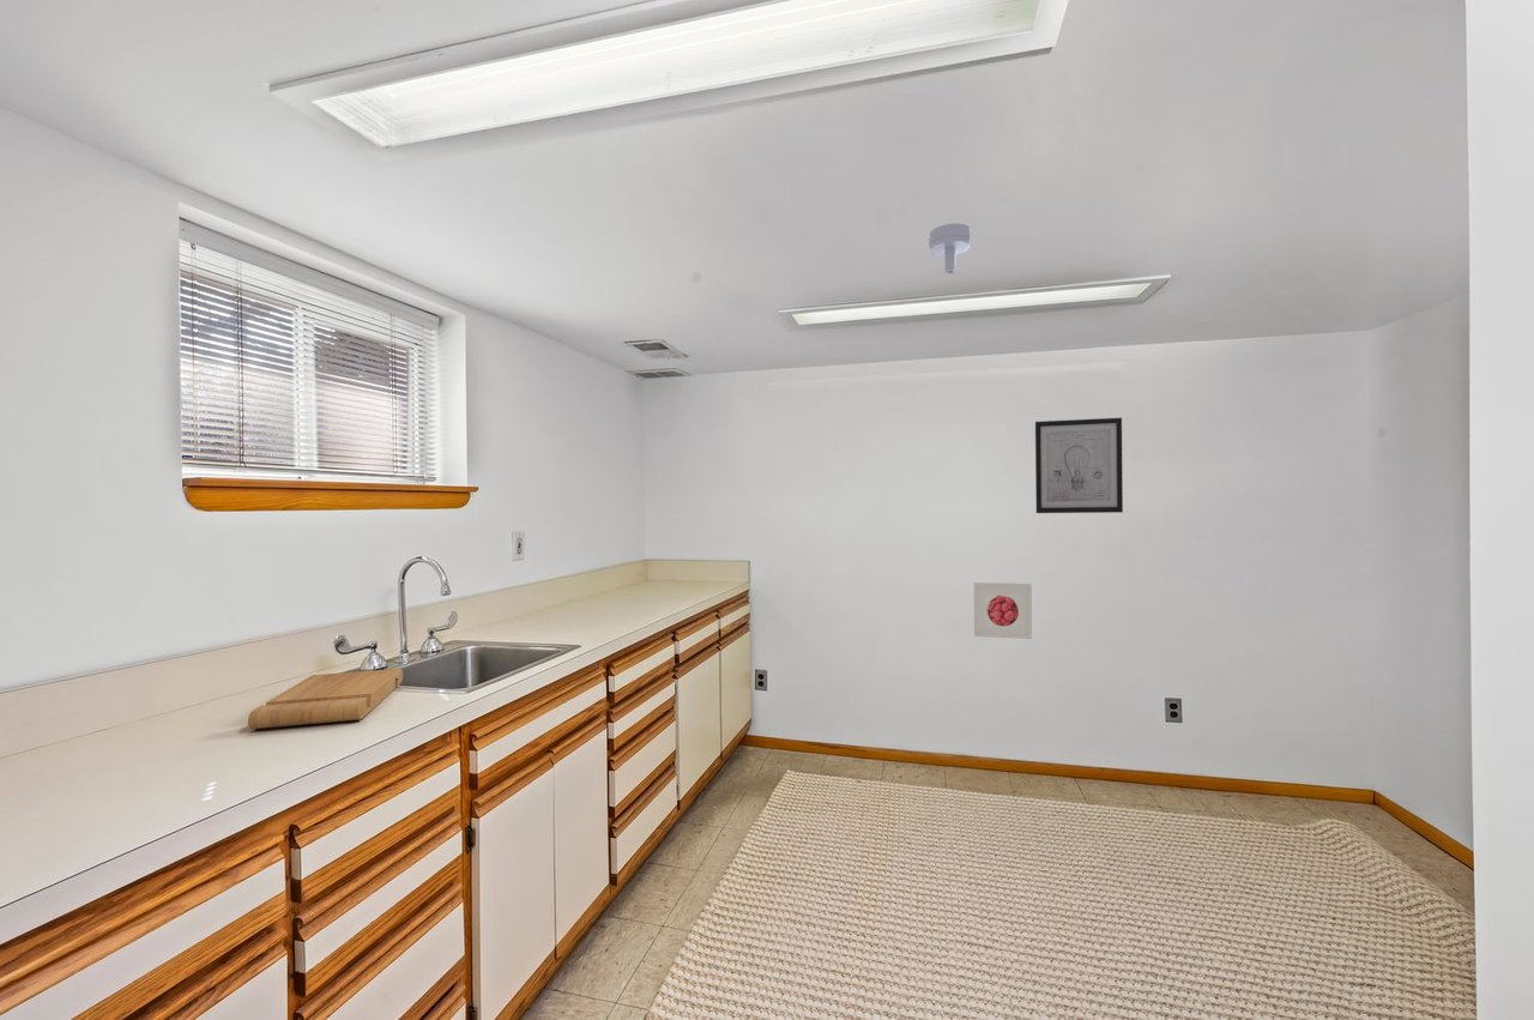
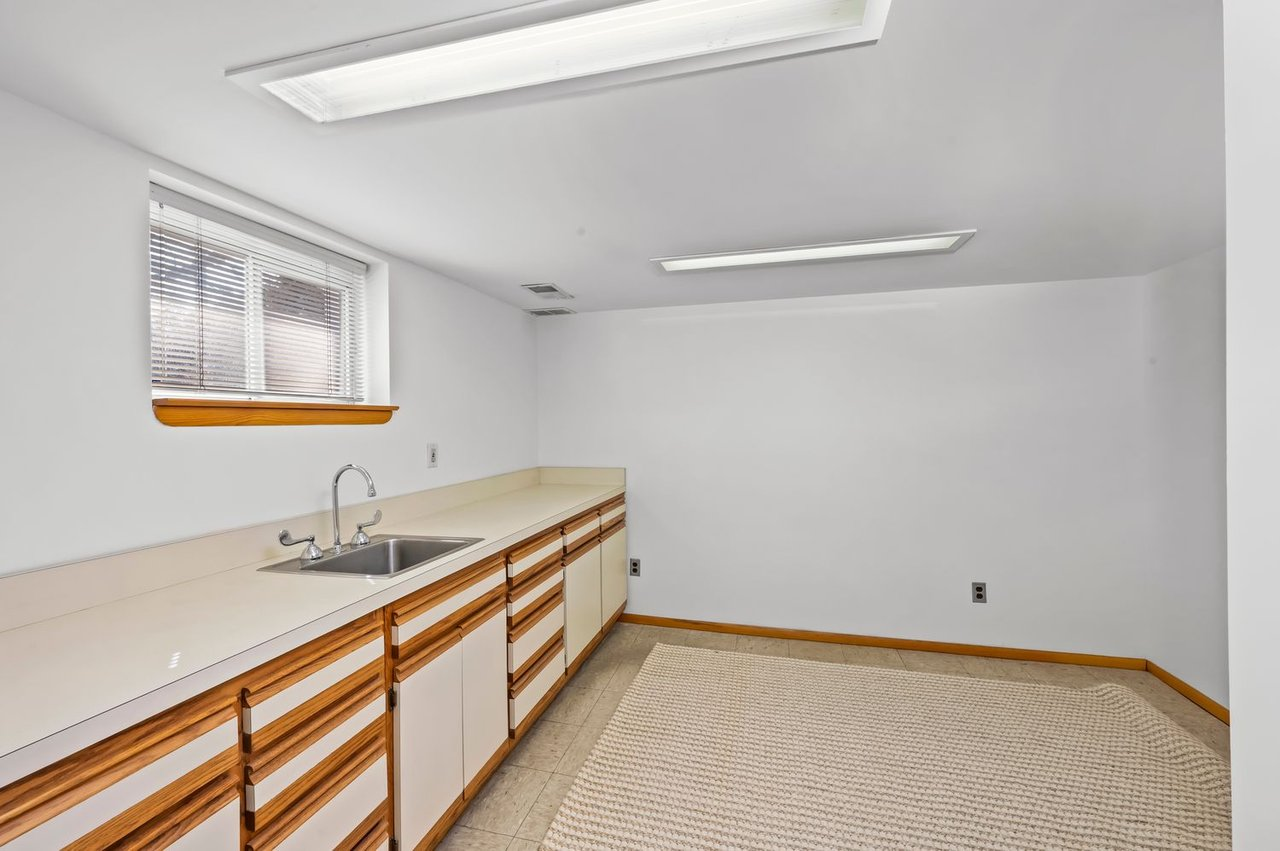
- wall art (1077, 466)
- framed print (1002, 610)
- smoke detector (949, 252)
- cutting board (334, 695)
